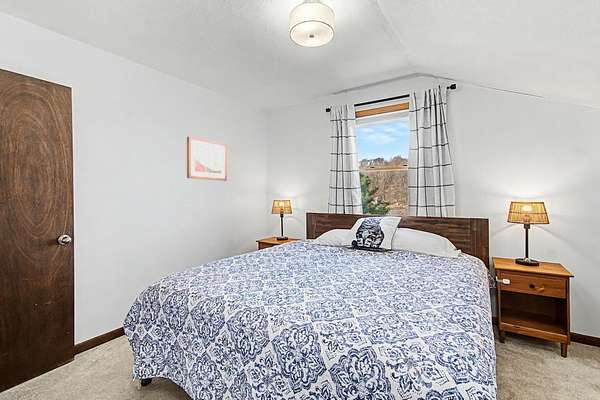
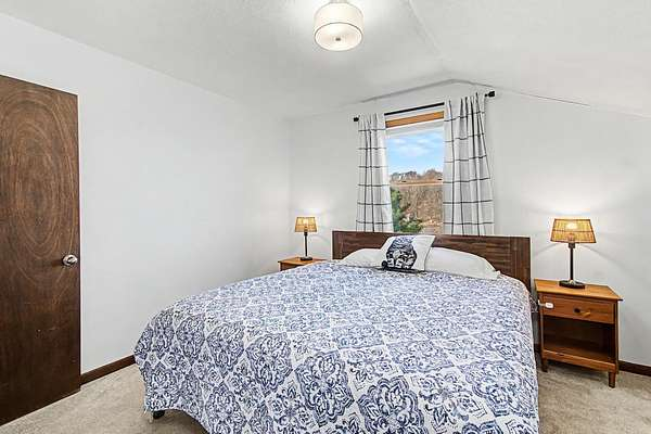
- wall art (208, 160)
